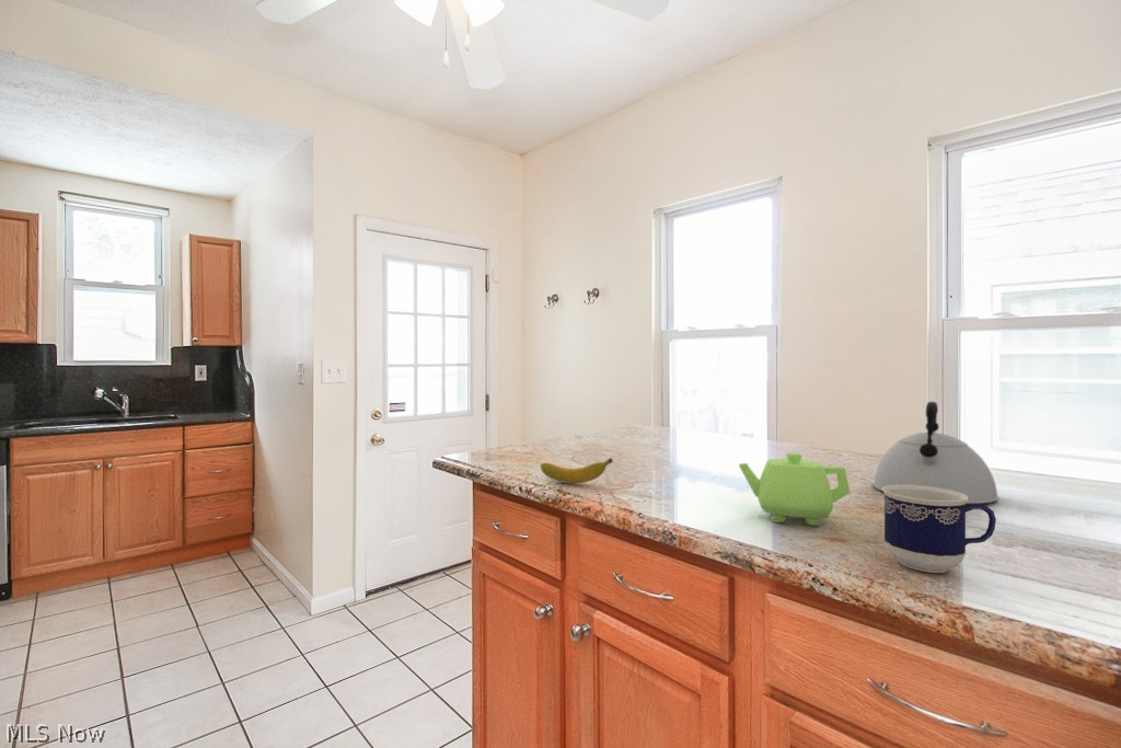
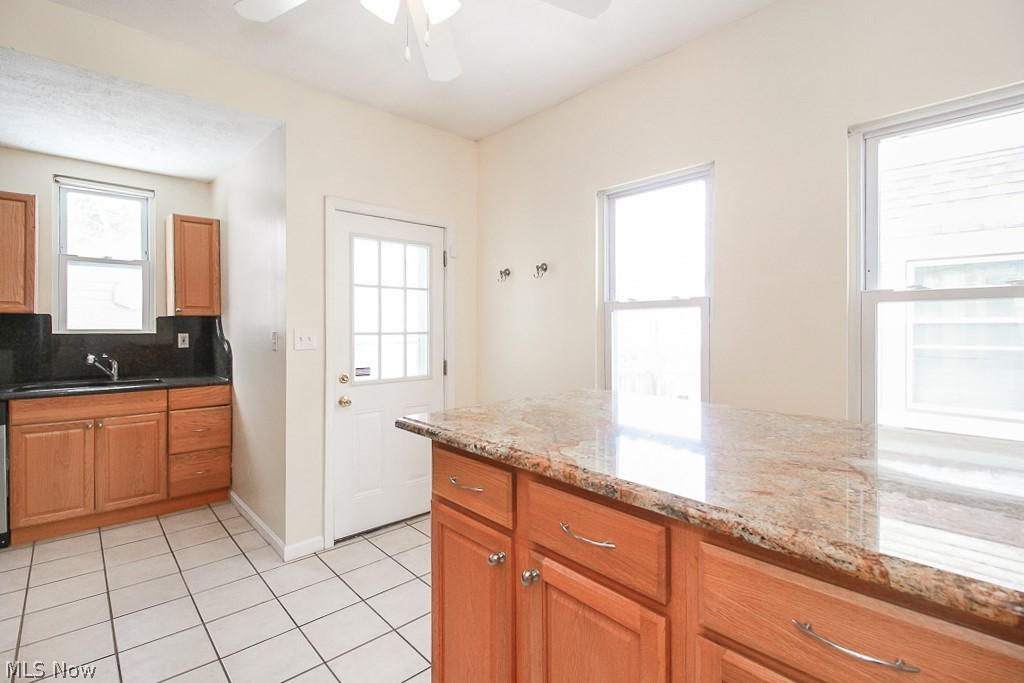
- kettle (932, 446)
- banana (575, 469)
- cup (936, 530)
- teapot (791, 483)
